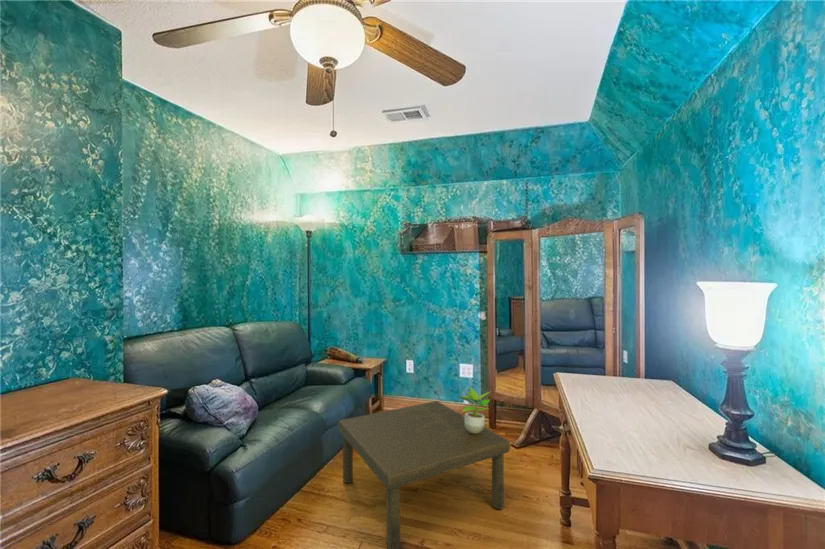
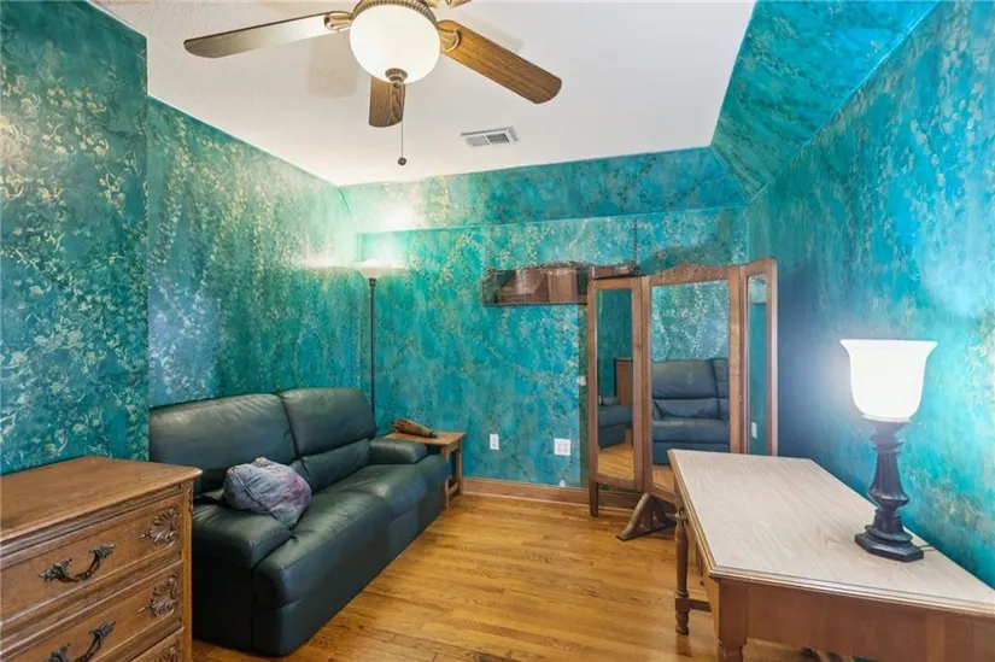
- coffee table (418, 462)
- potted plant (469, 410)
